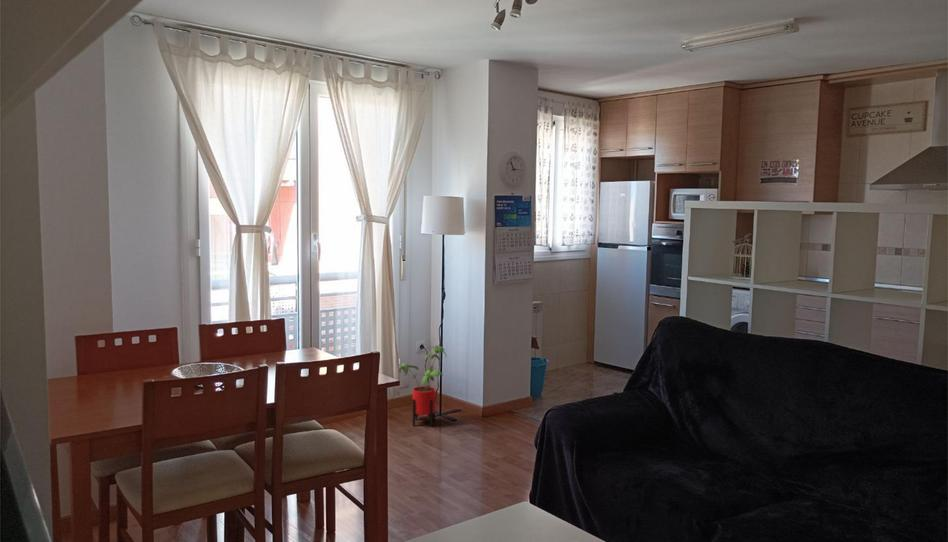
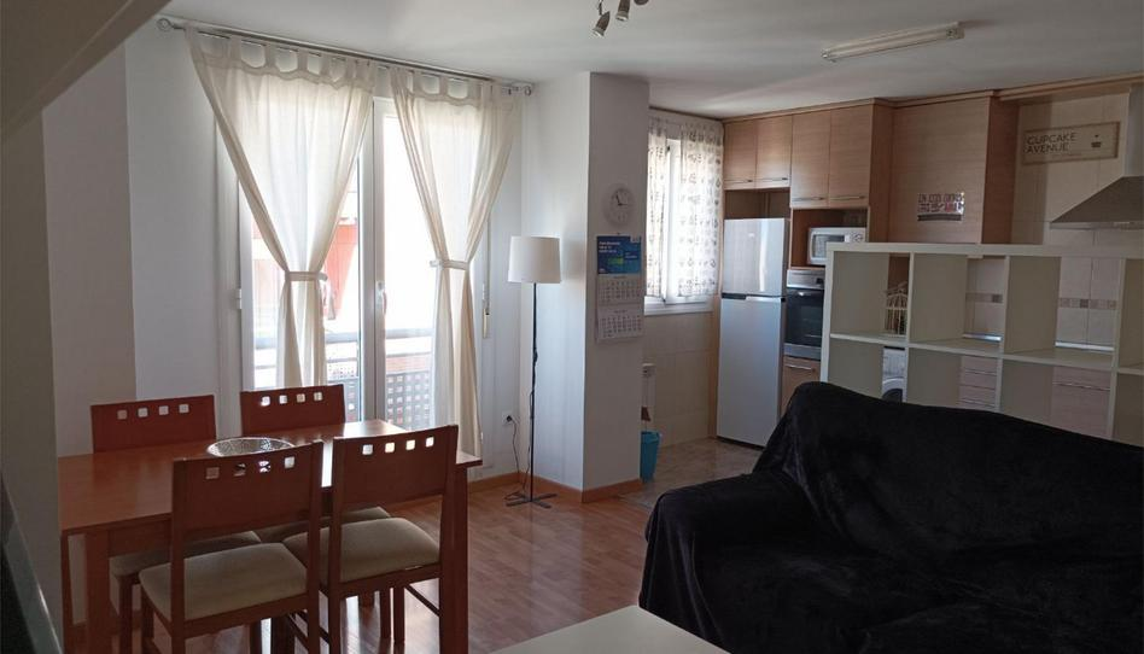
- house plant (427, 384)
